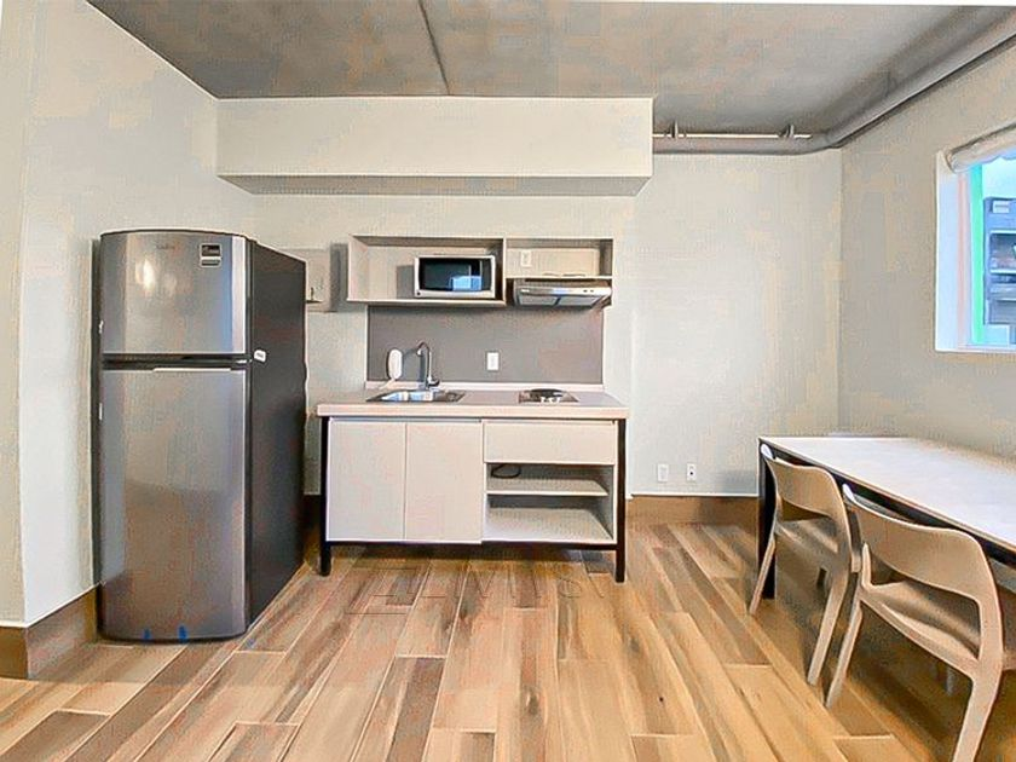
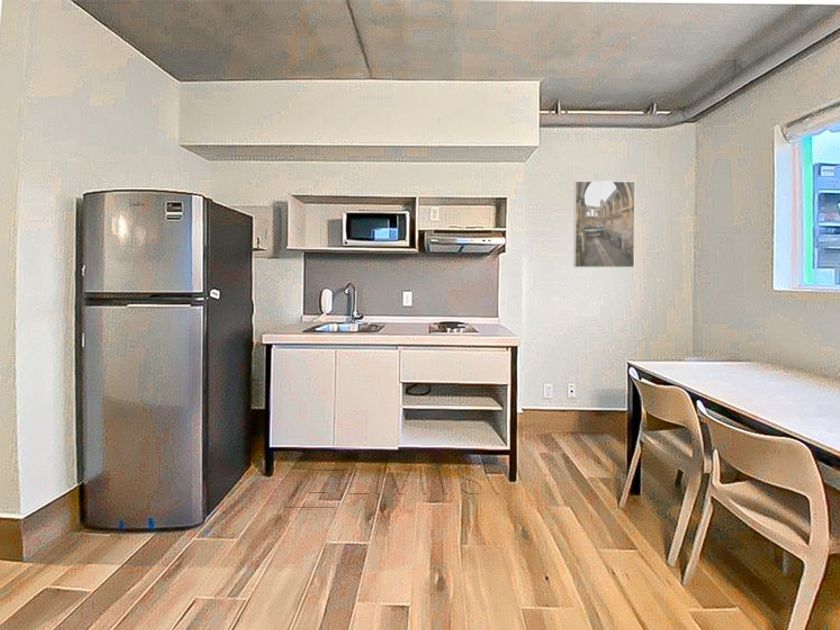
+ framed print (604, 224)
